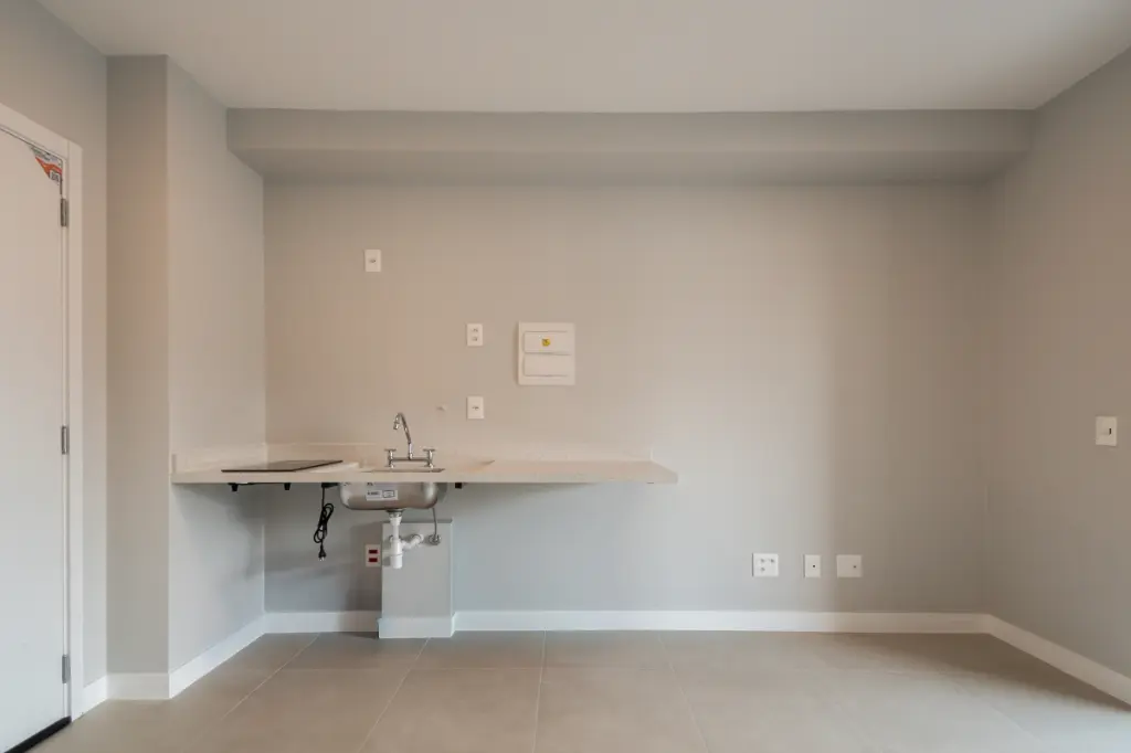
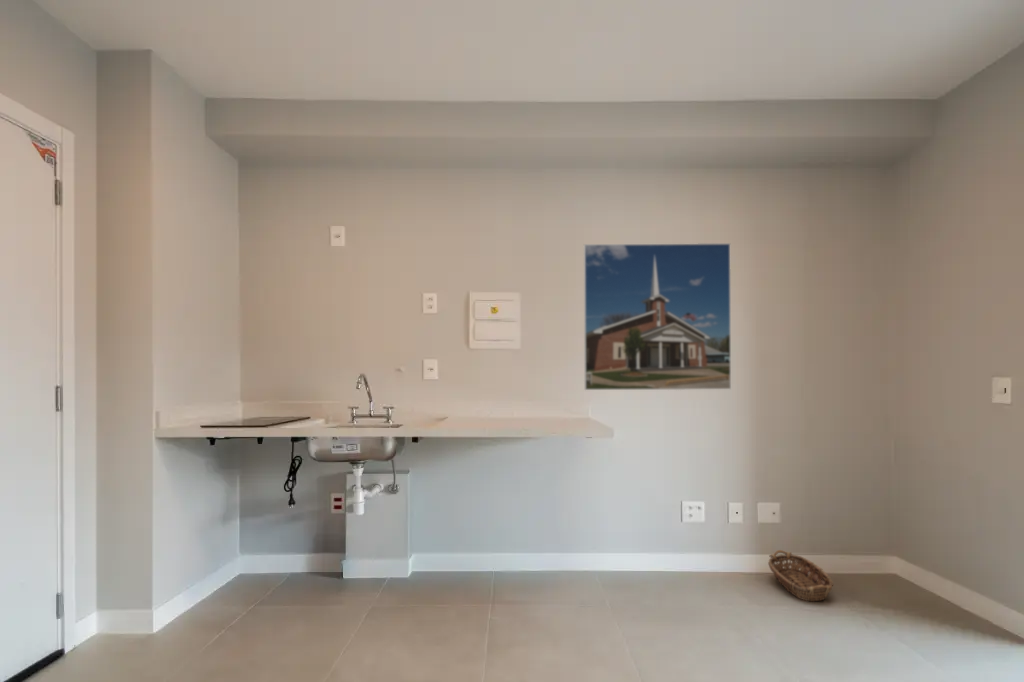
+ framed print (656, 316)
+ basket (798, 573)
